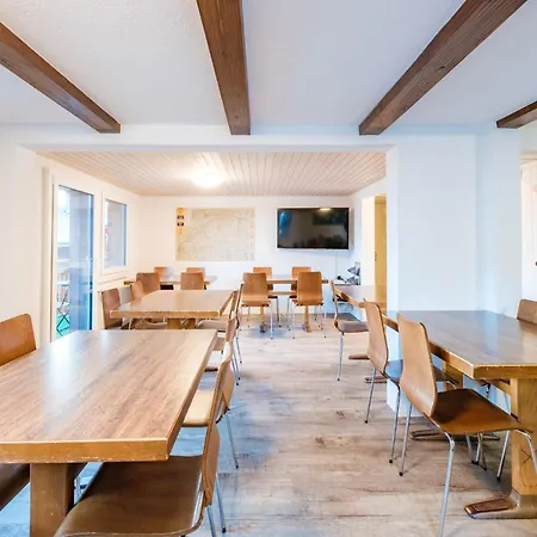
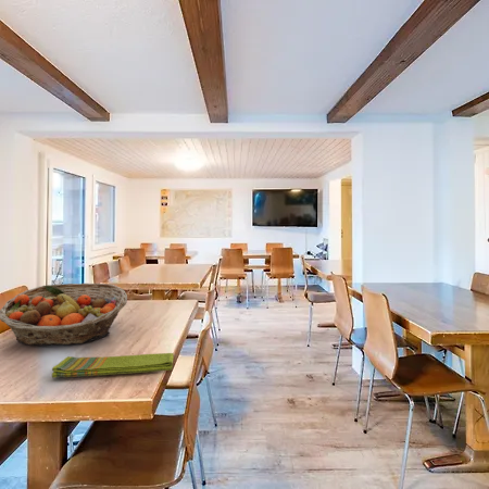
+ fruit basket (66, 311)
+ dish towel (117, 362)
